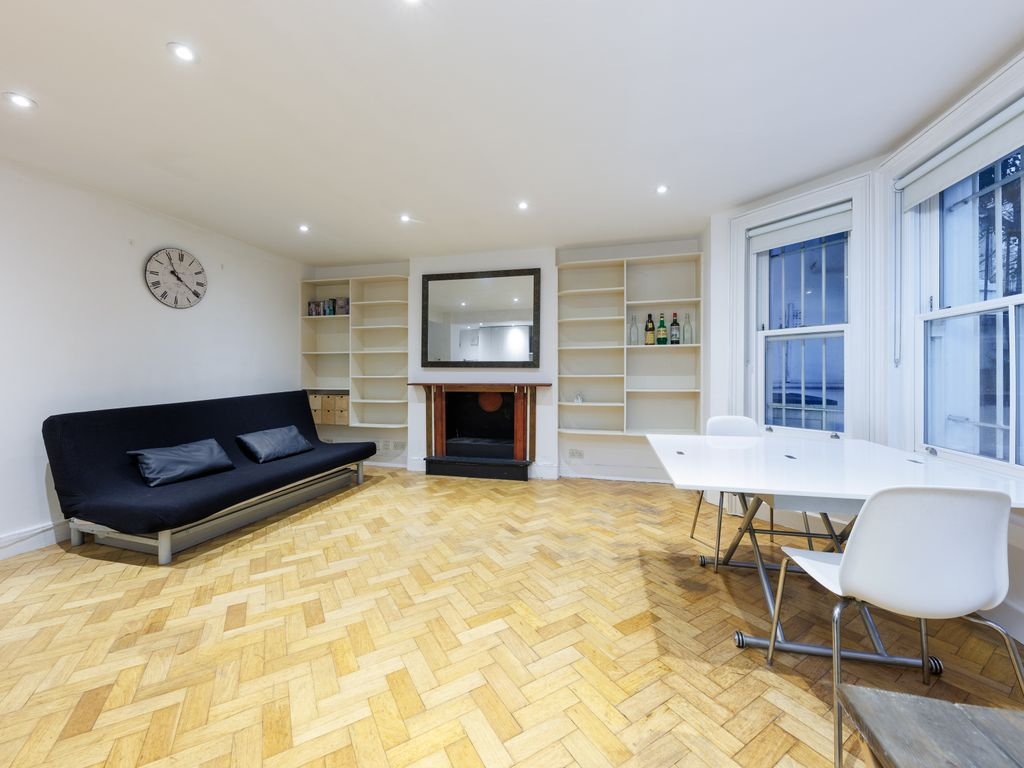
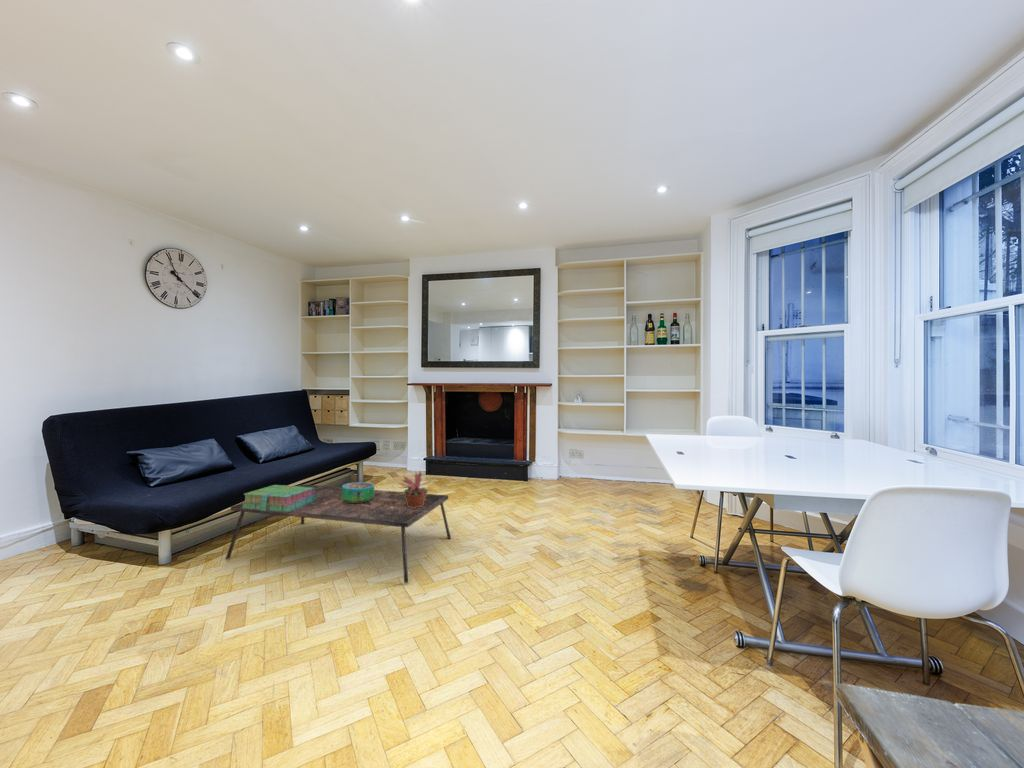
+ decorative bowl (358, 492)
+ potted plant (415, 487)
+ coffee table (345, 521)
+ stack of books (280, 497)
